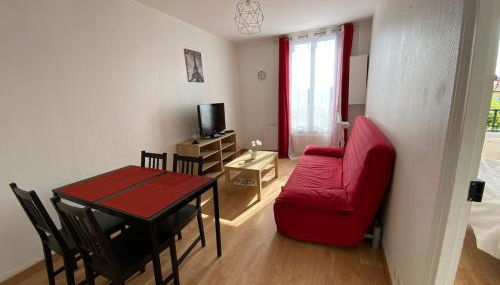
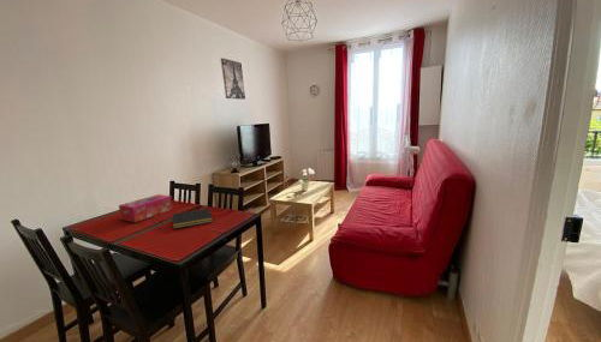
+ tissue box (147, 206)
+ notepad (192, 217)
